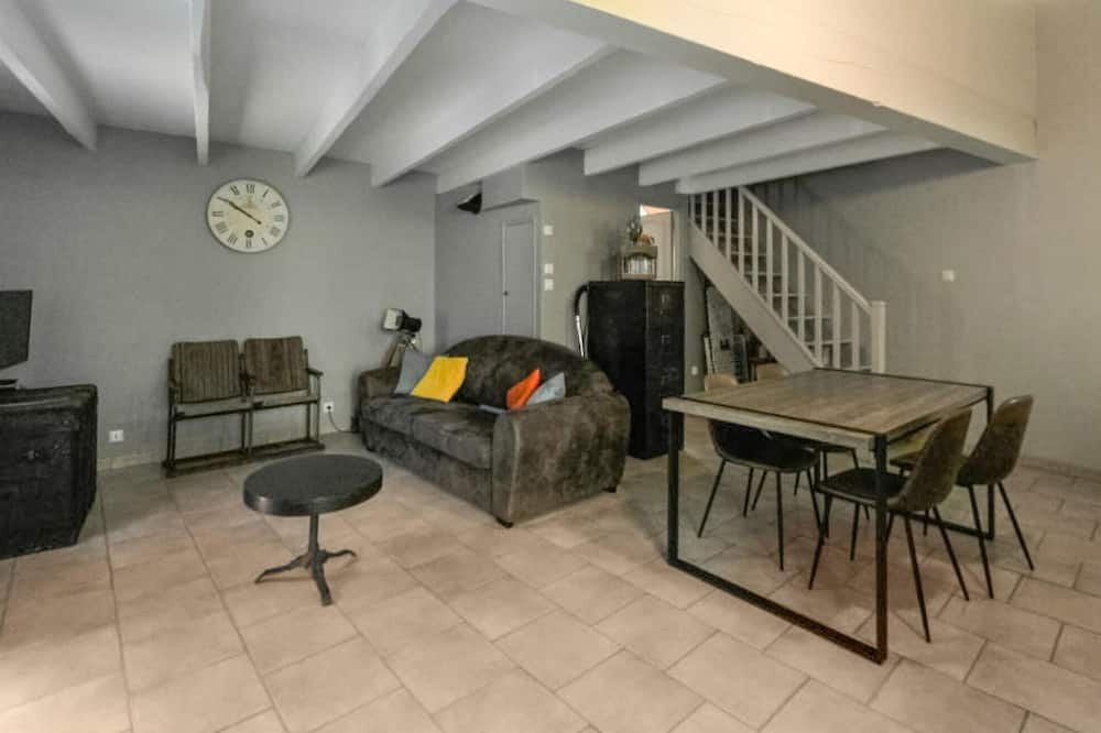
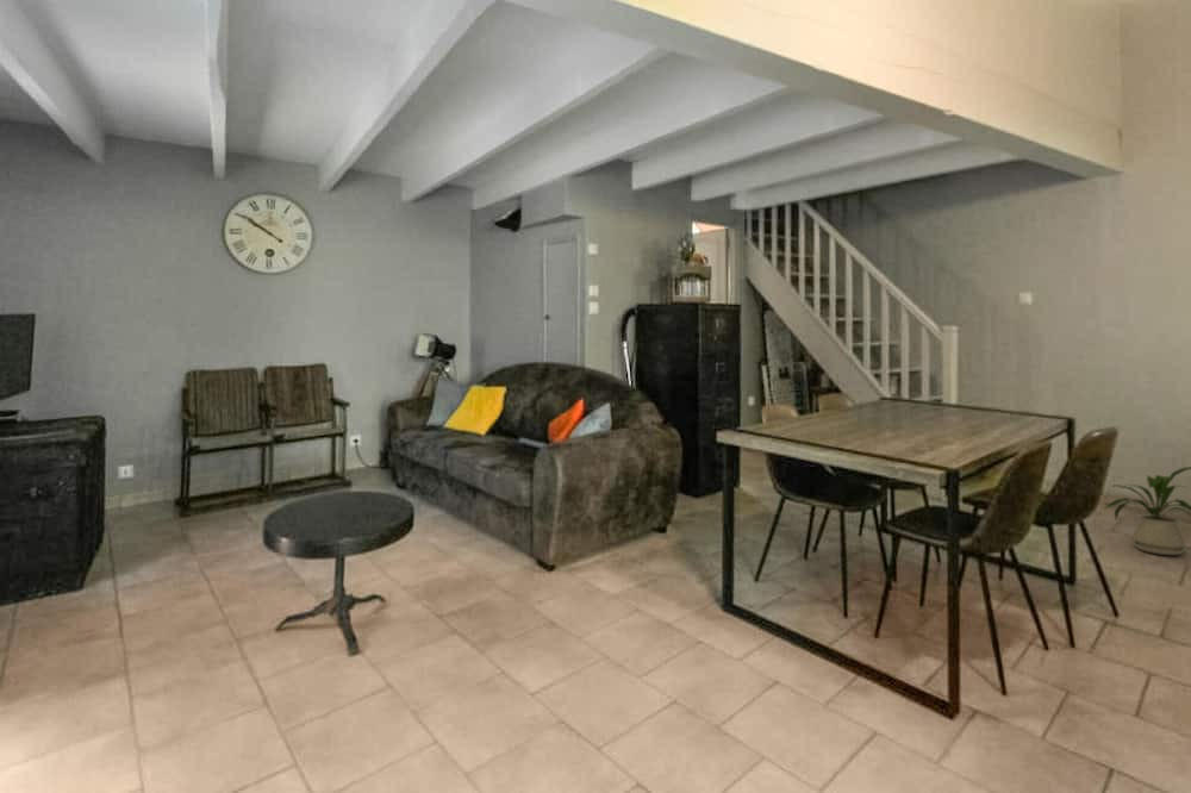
+ house plant (1148, 505)
